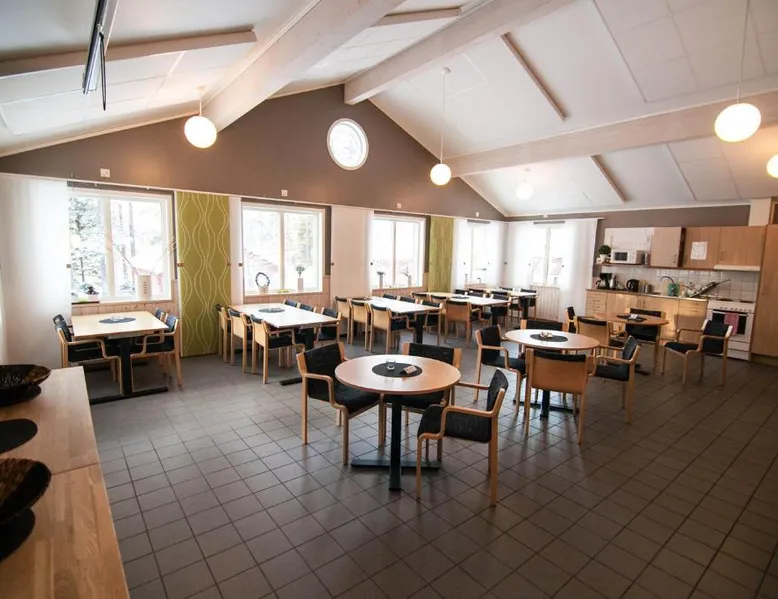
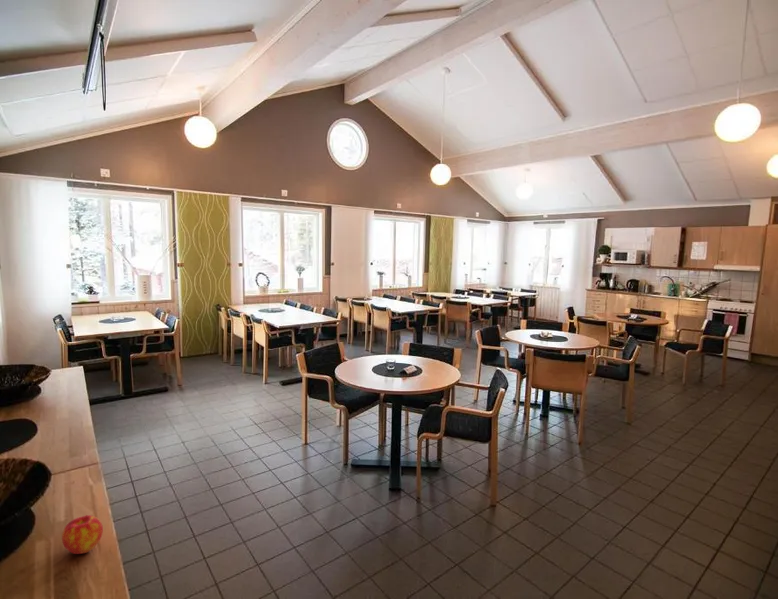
+ apple (82, 535)
